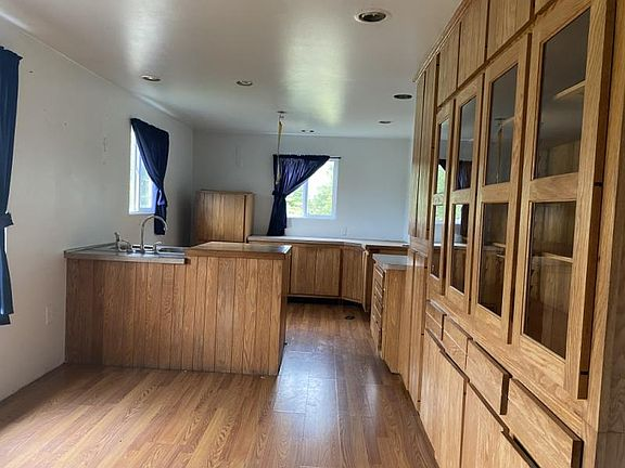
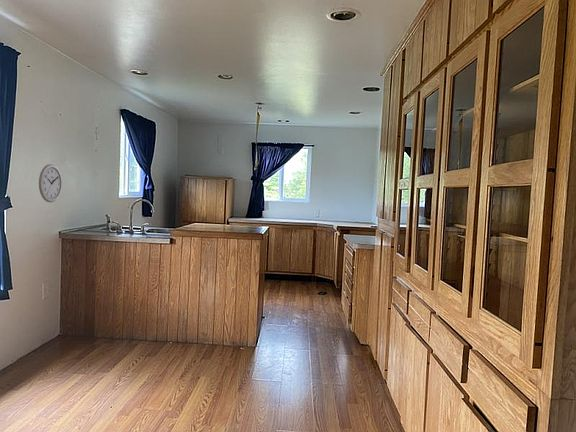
+ wall clock (51, 183)
